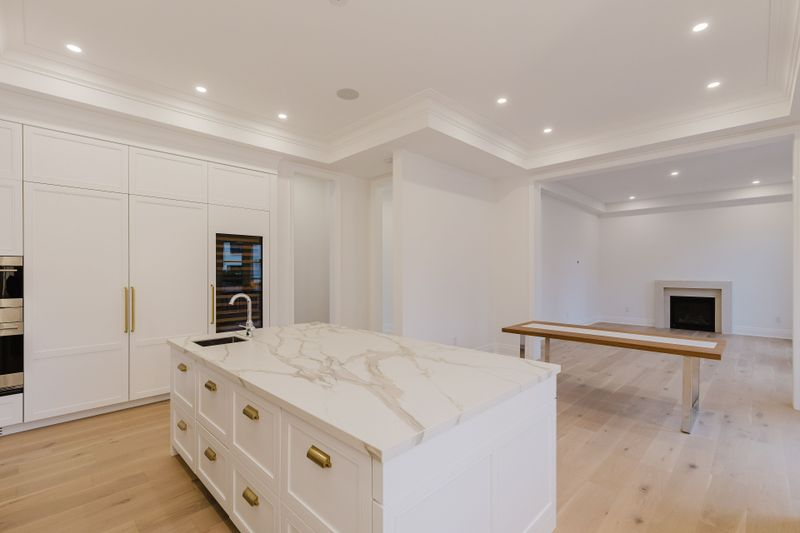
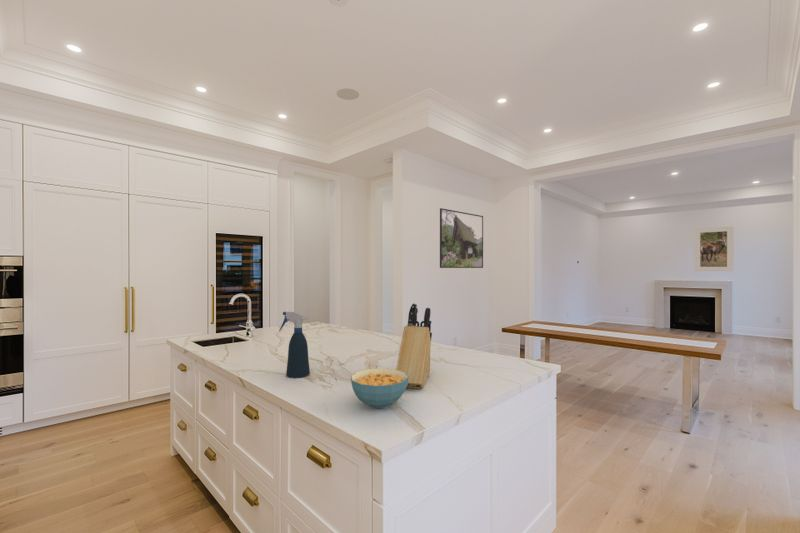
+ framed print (713, 249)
+ spray bottle (296, 343)
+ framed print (462, 240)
+ knife block (415, 341)
+ cereal bowl (379, 390)
